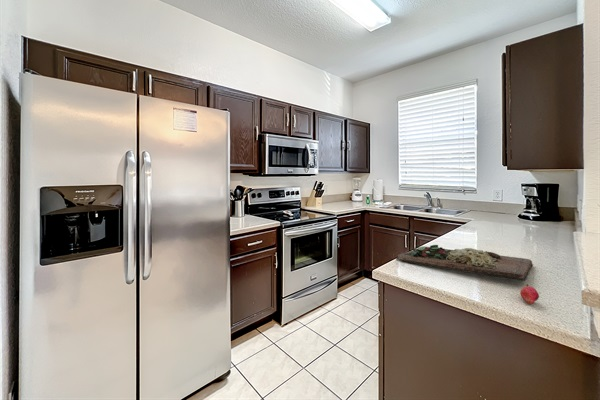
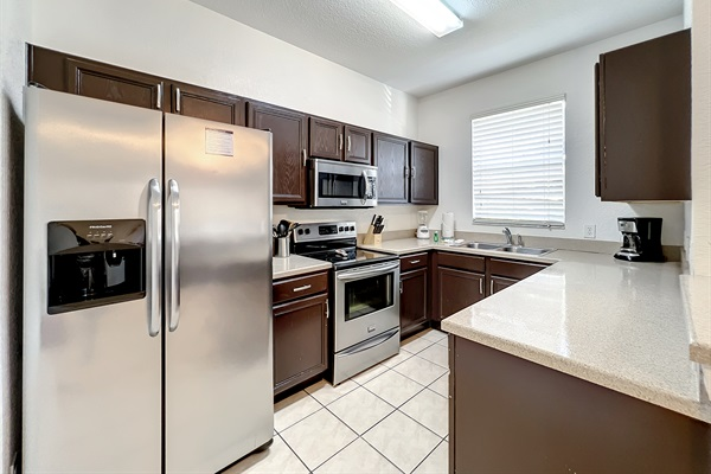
- fruit (529, 293)
- cutting board (461, 254)
